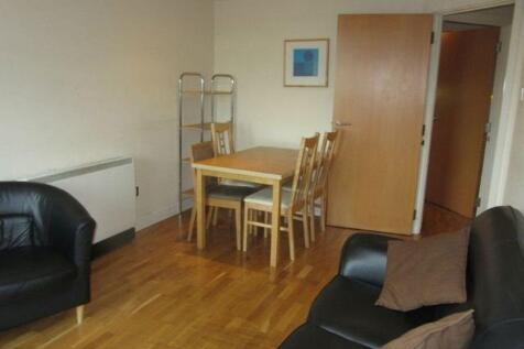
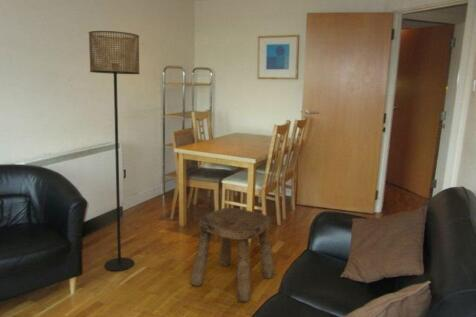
+ stool (231, 248)
+ floor lamp (117, 155)
